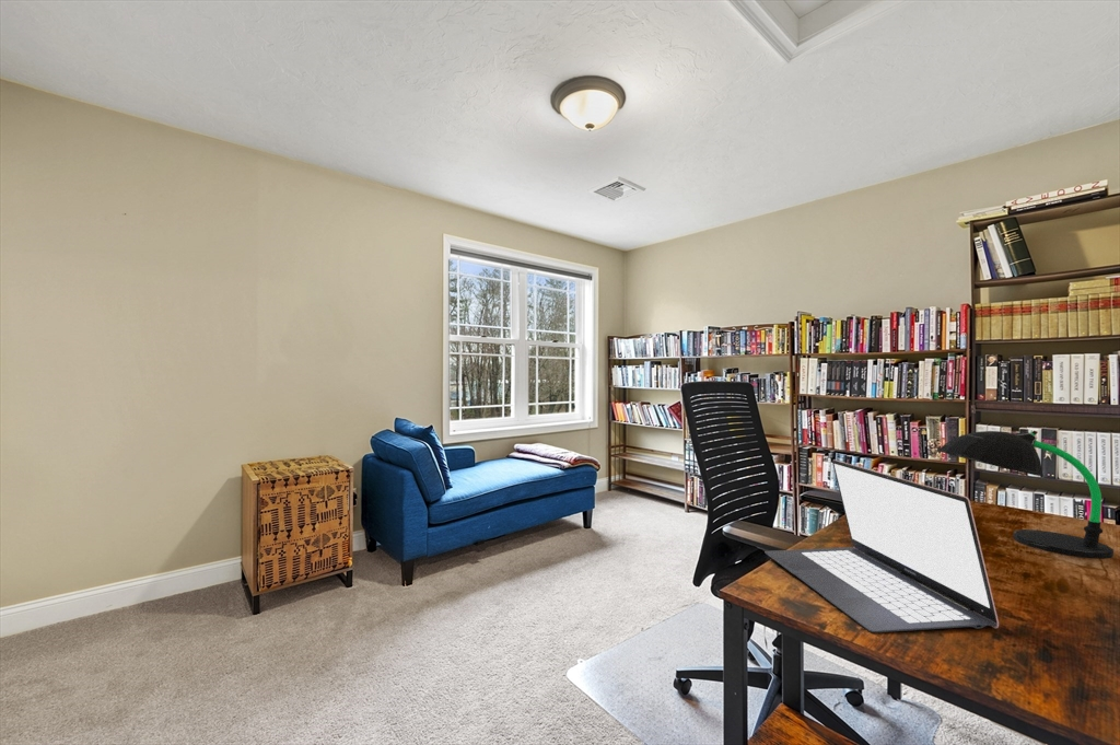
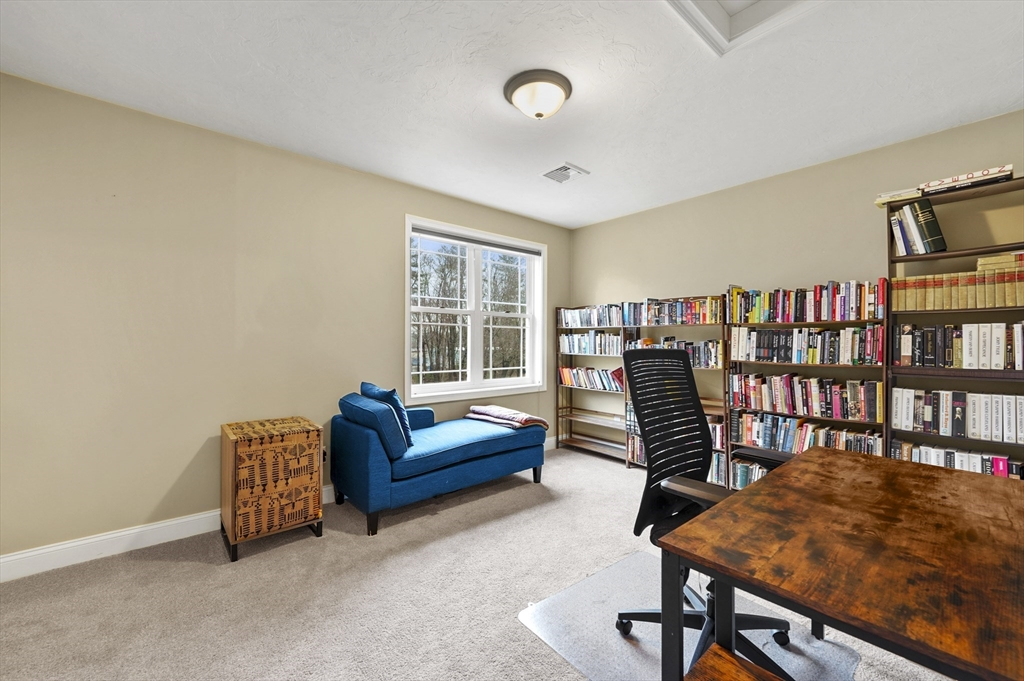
- desk lamp (1022, 472)
- laptop (861, 531)
